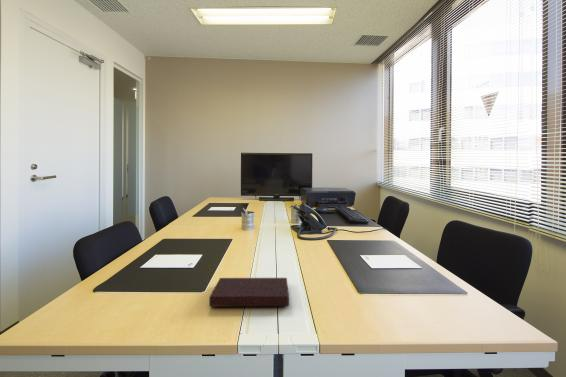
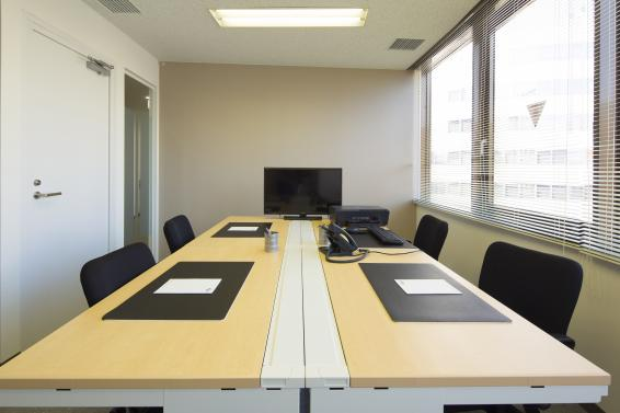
- notebook (251, 290)
